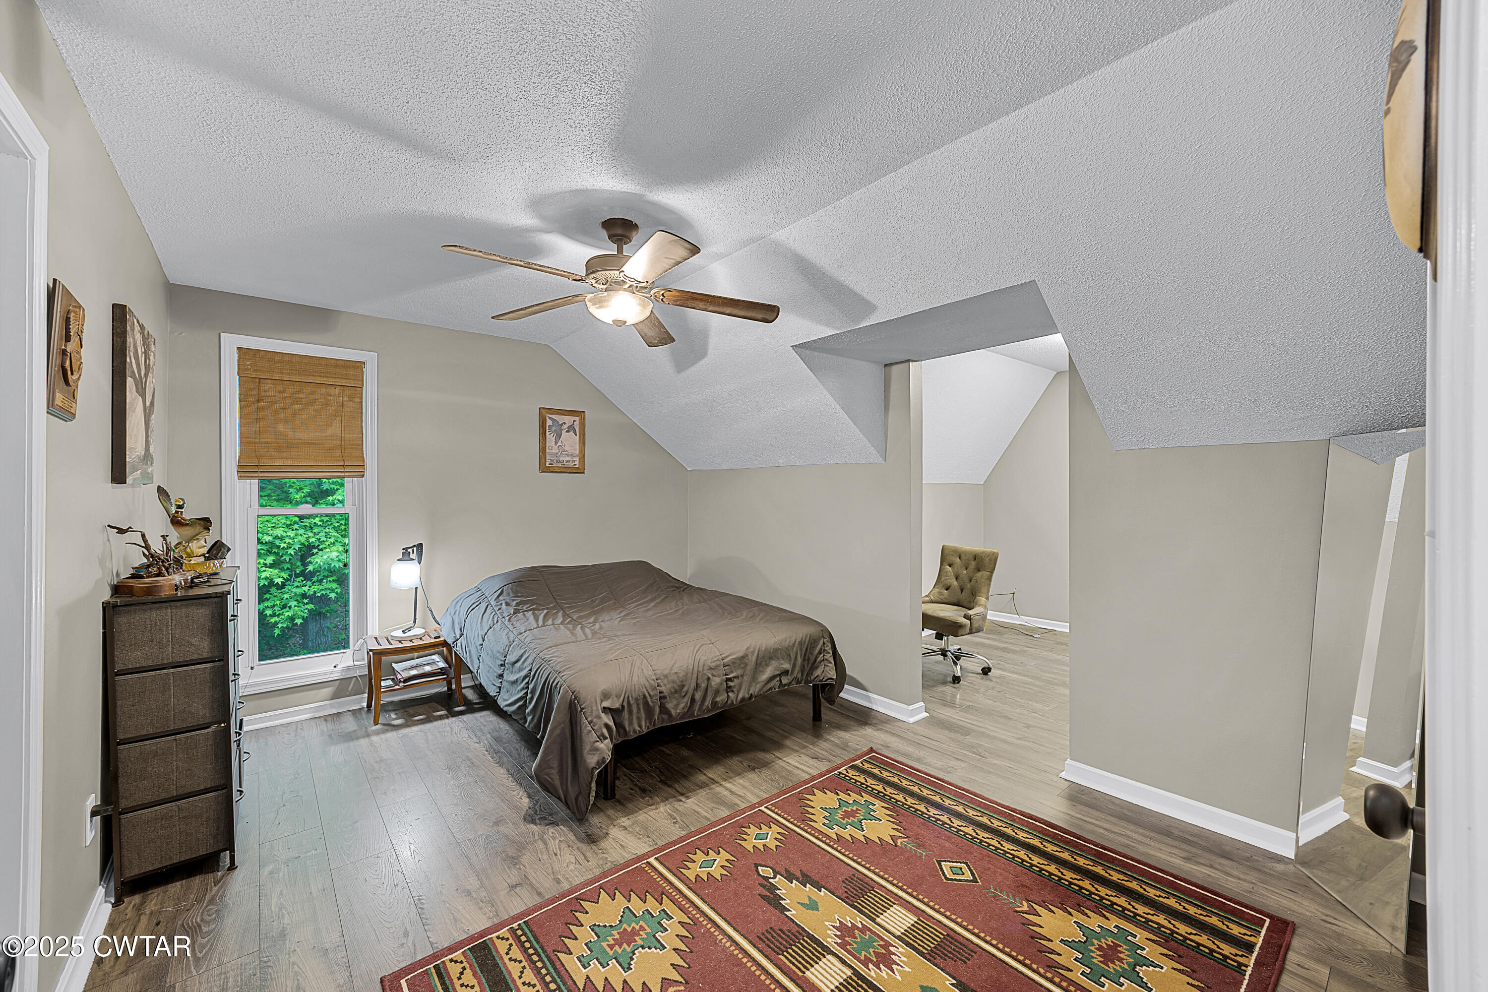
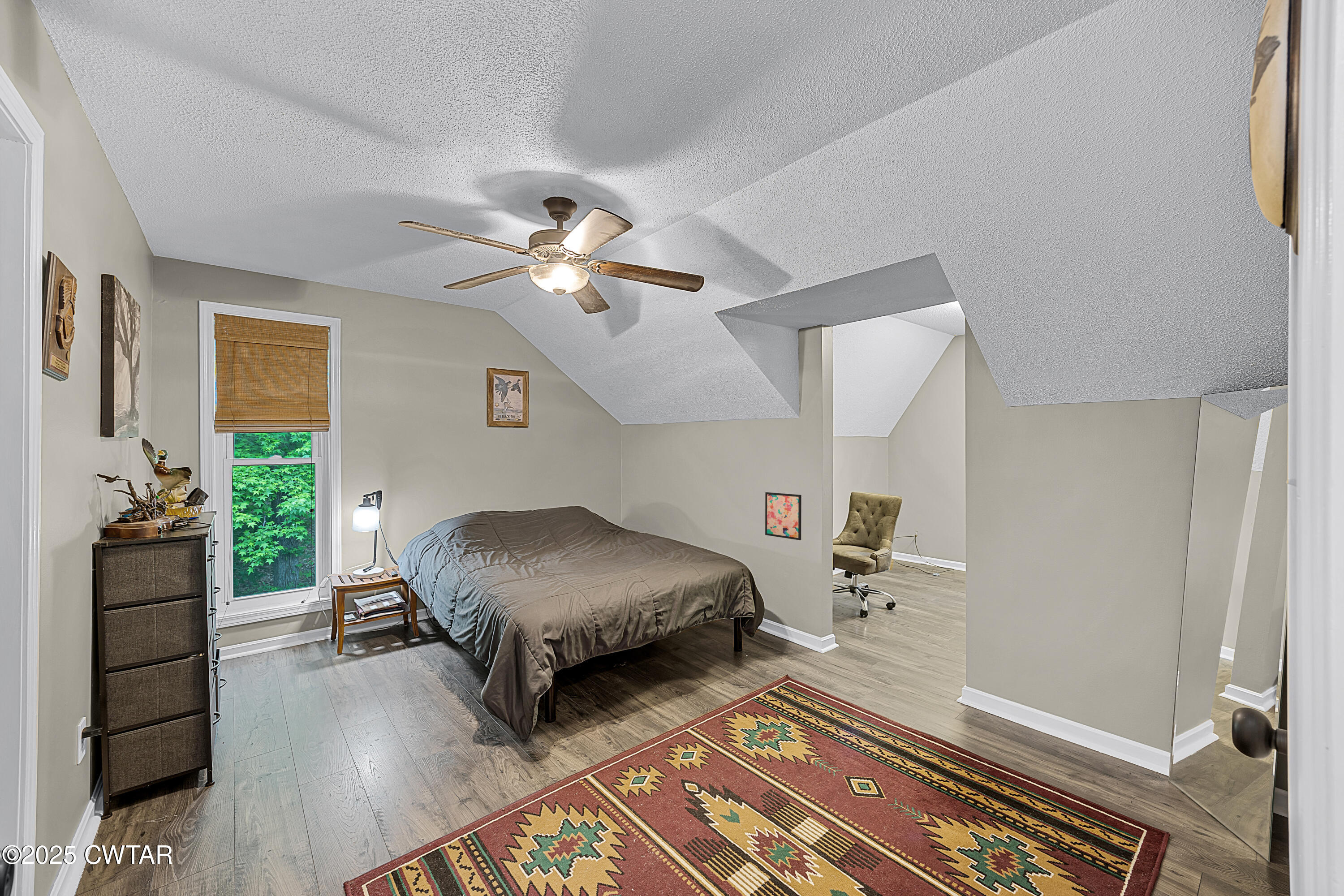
+ wall art (783, 515)
